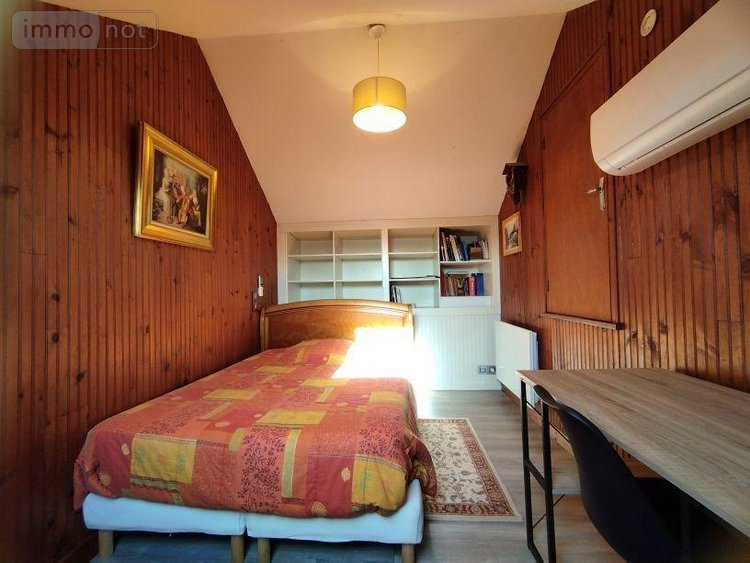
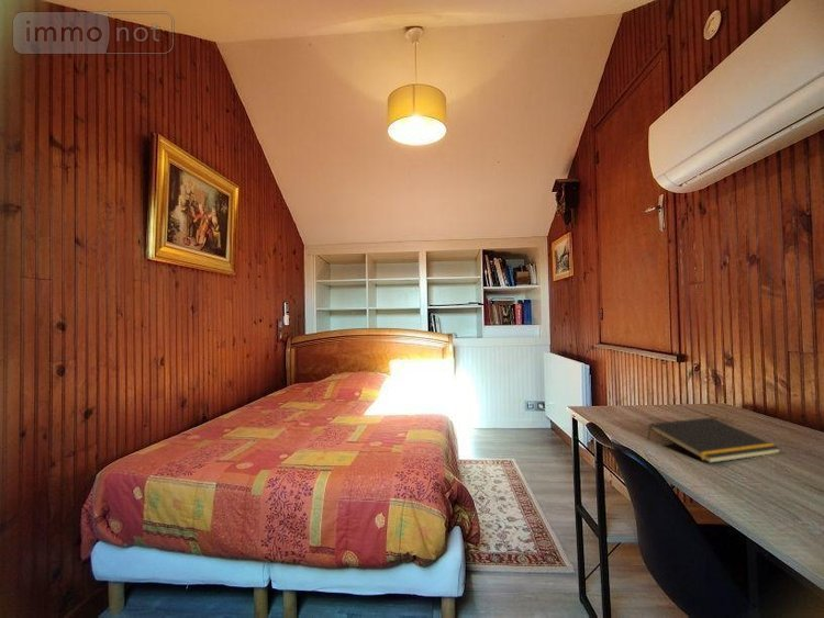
+ notepad (711, 437)
